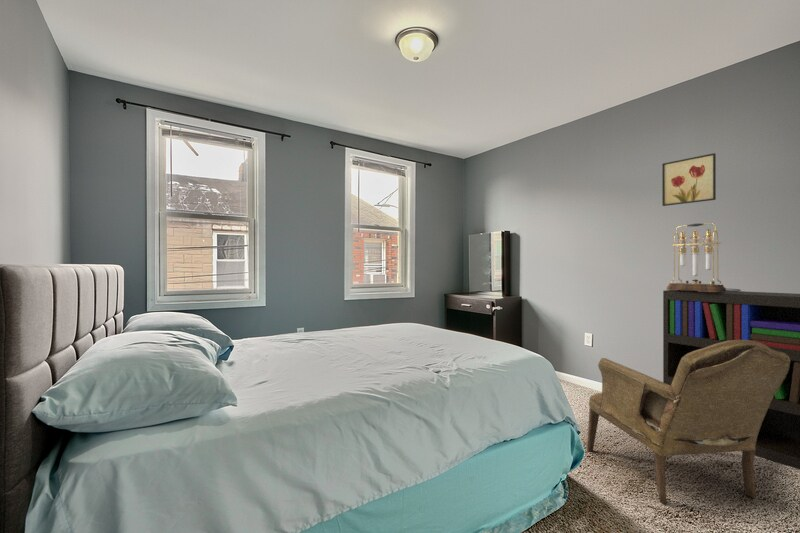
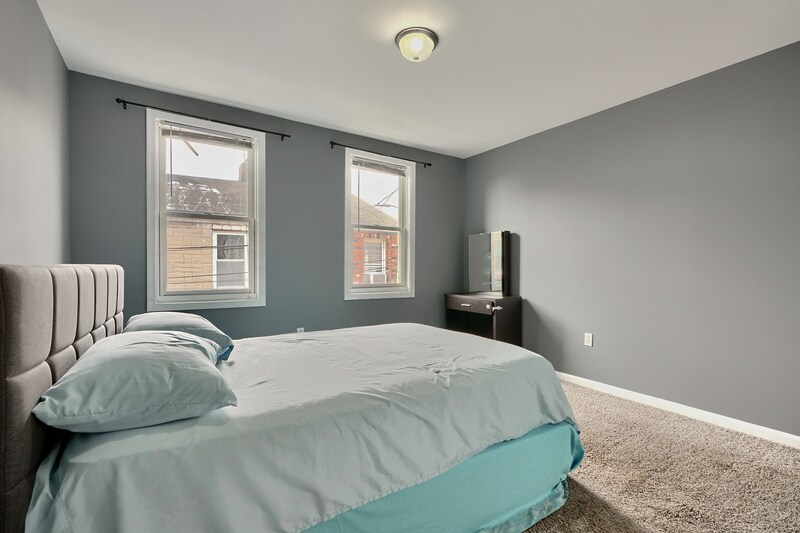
- armchair (684, 404)
- bookshelf (737, 339)
- table lamp (699, 257)
- wall art (688, 181)
